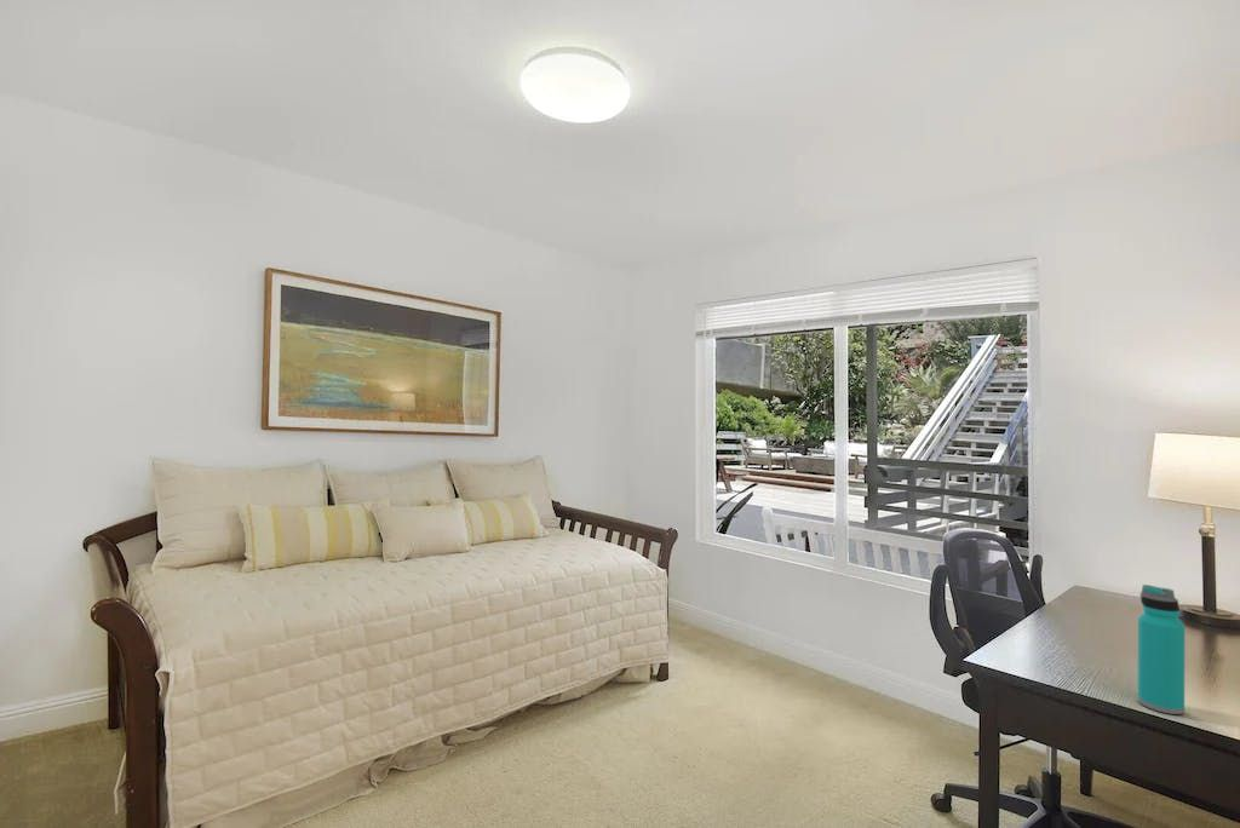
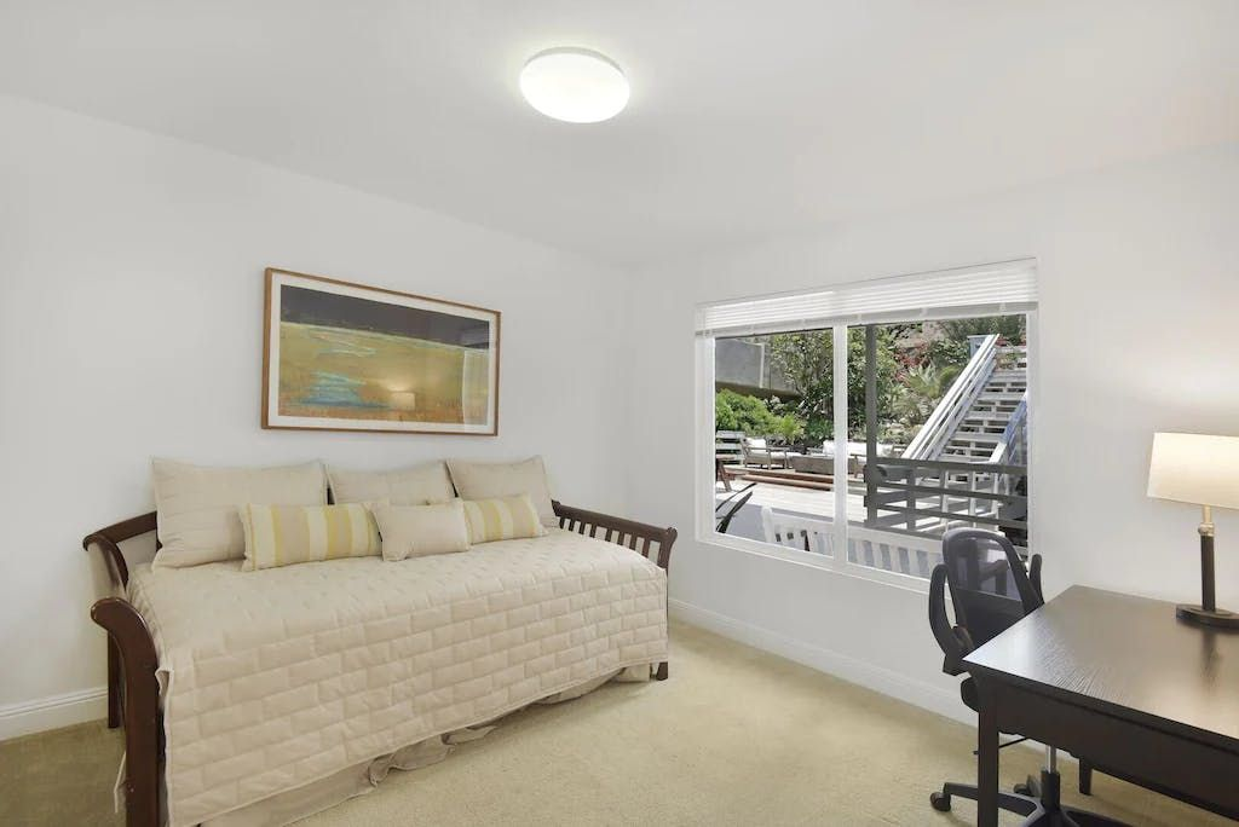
- water bottle (1160, 646)
